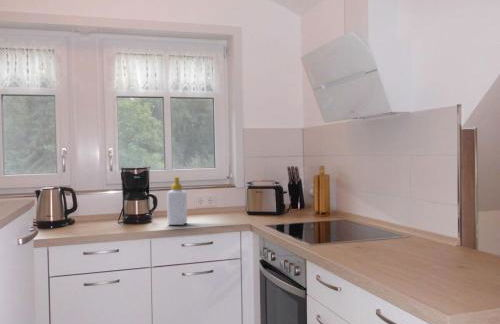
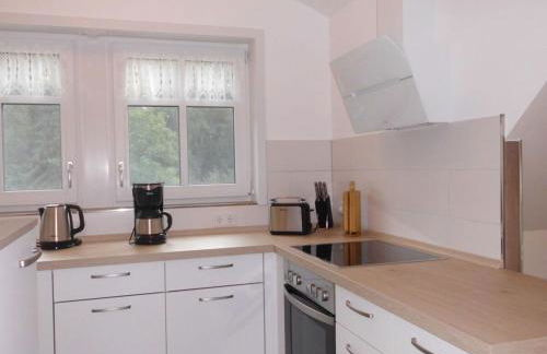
- soap bottle (177, 200)
